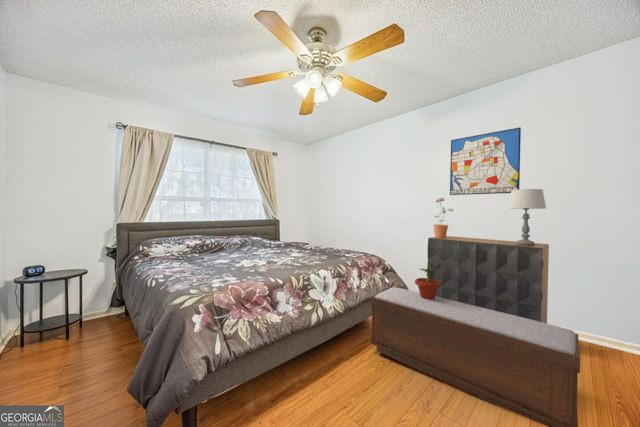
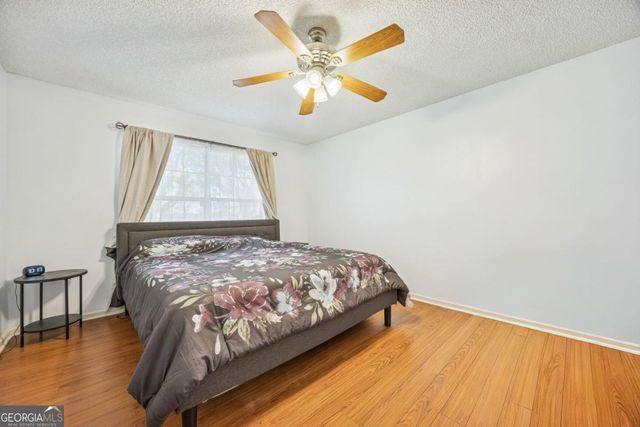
- wall art (482, 164)
- bench (457, 340)
- potted plant (442, 216)
- table lamp (525, 217)
- potted plant (428, 278)
- dresser (482, 281)
